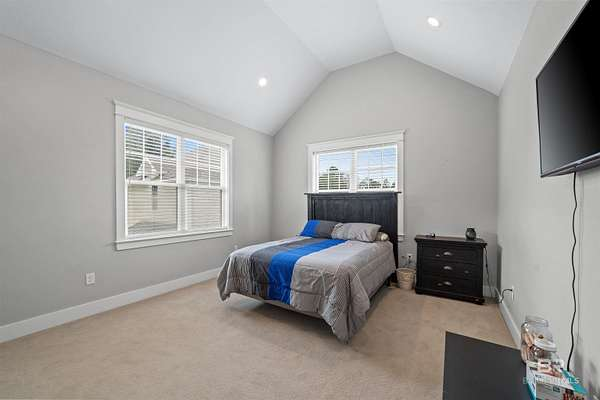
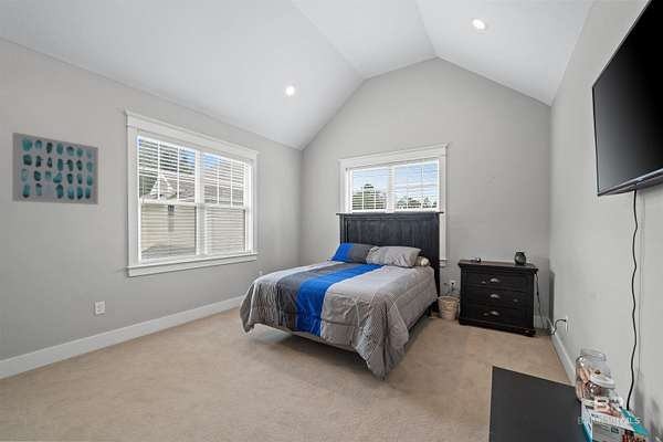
+ wall art (59, 171)
